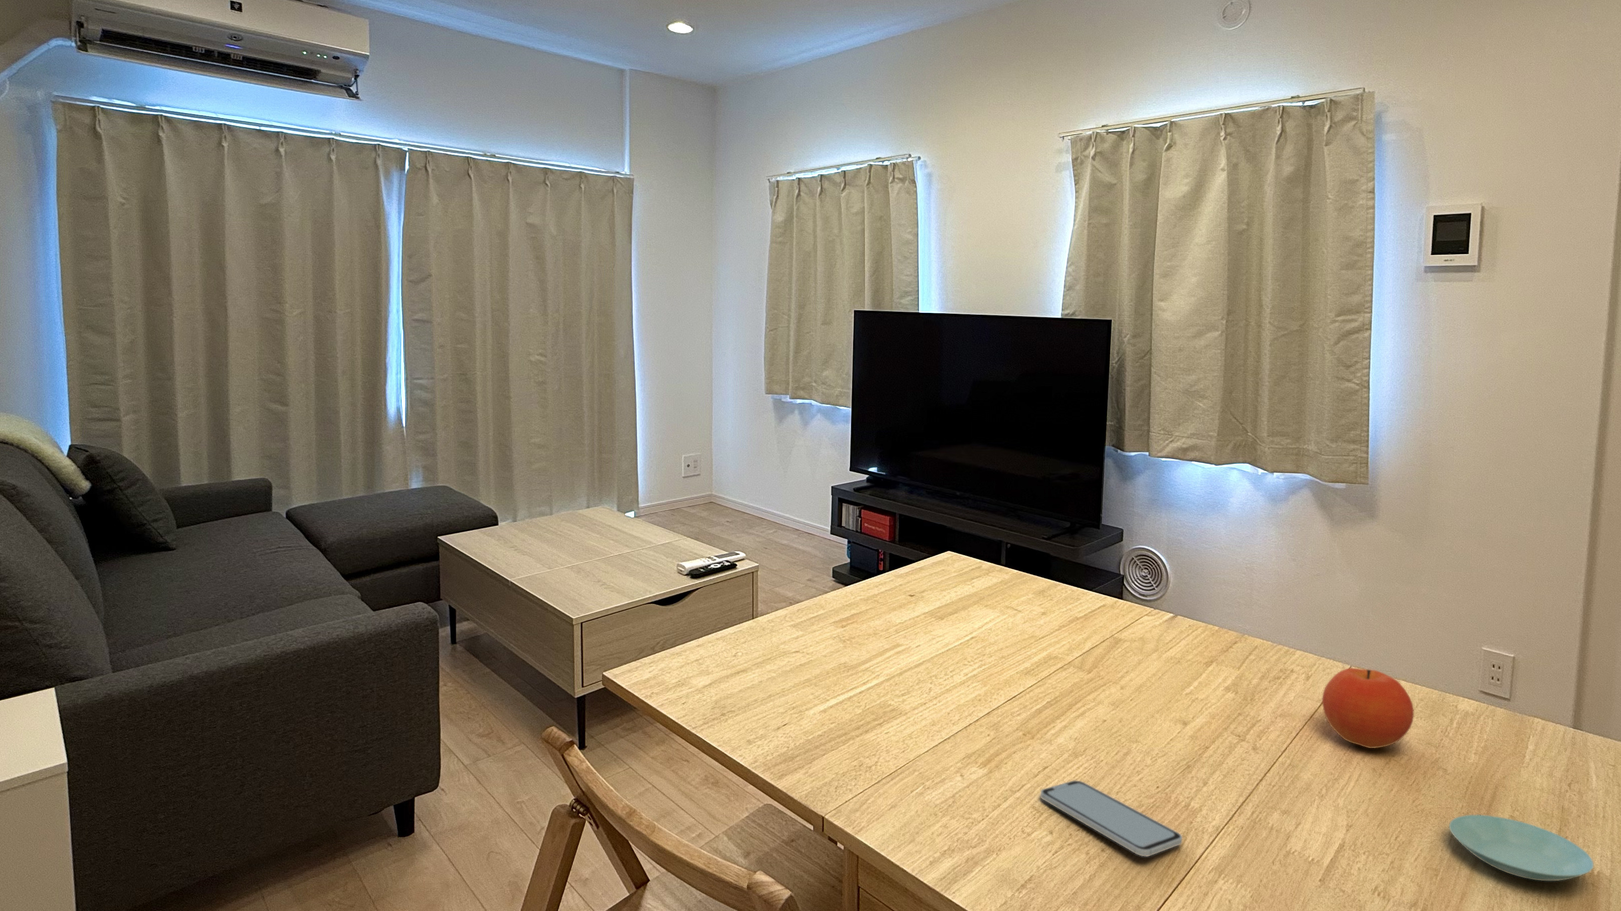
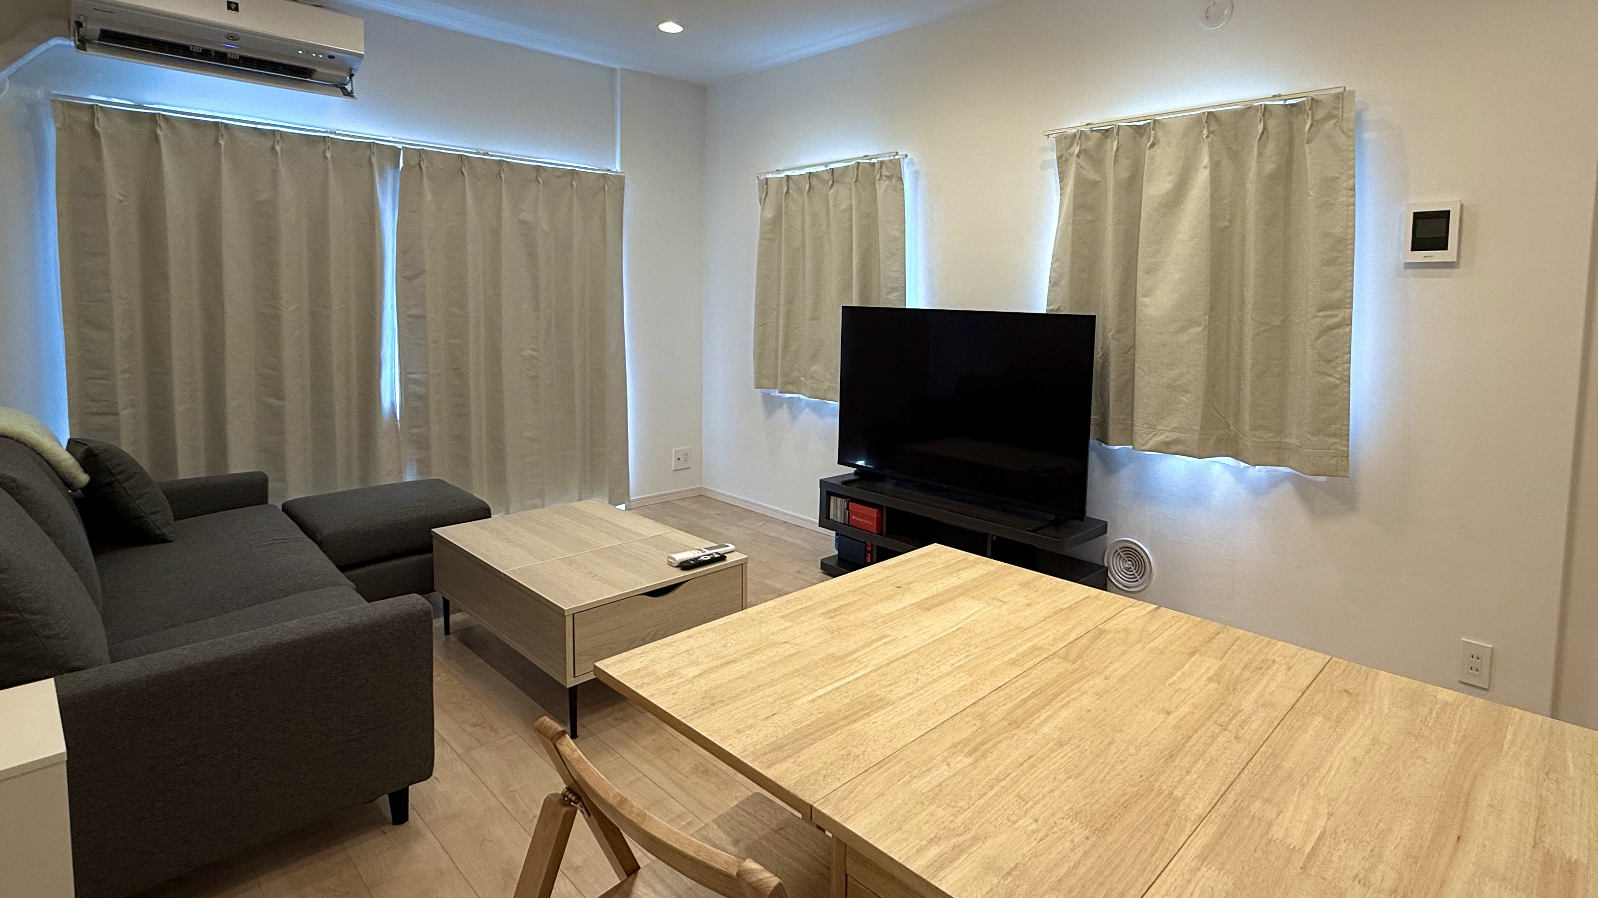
- smartphone (1108, 815)
- saucer (1517, 852)
- fruit (1366, 707)
